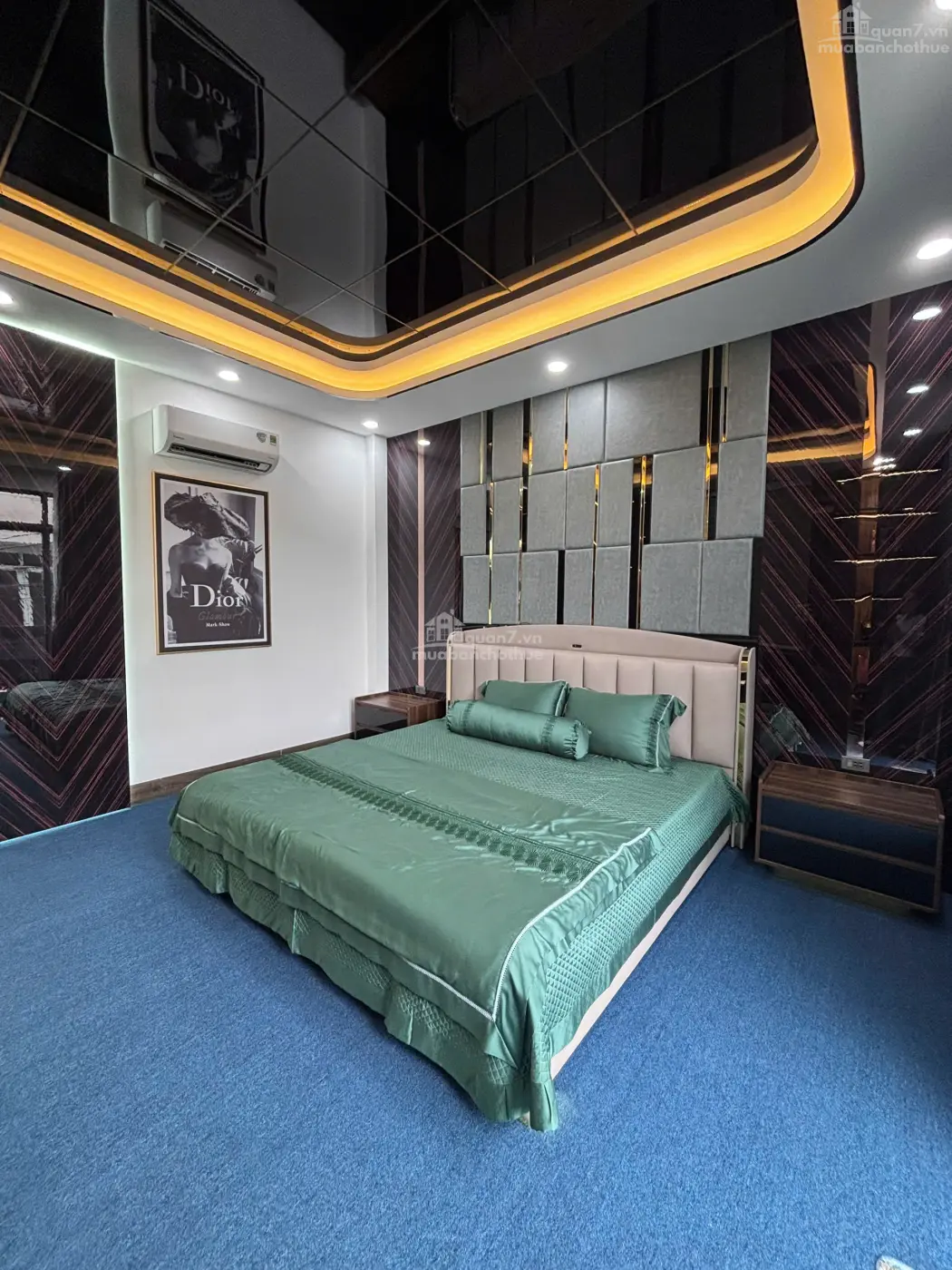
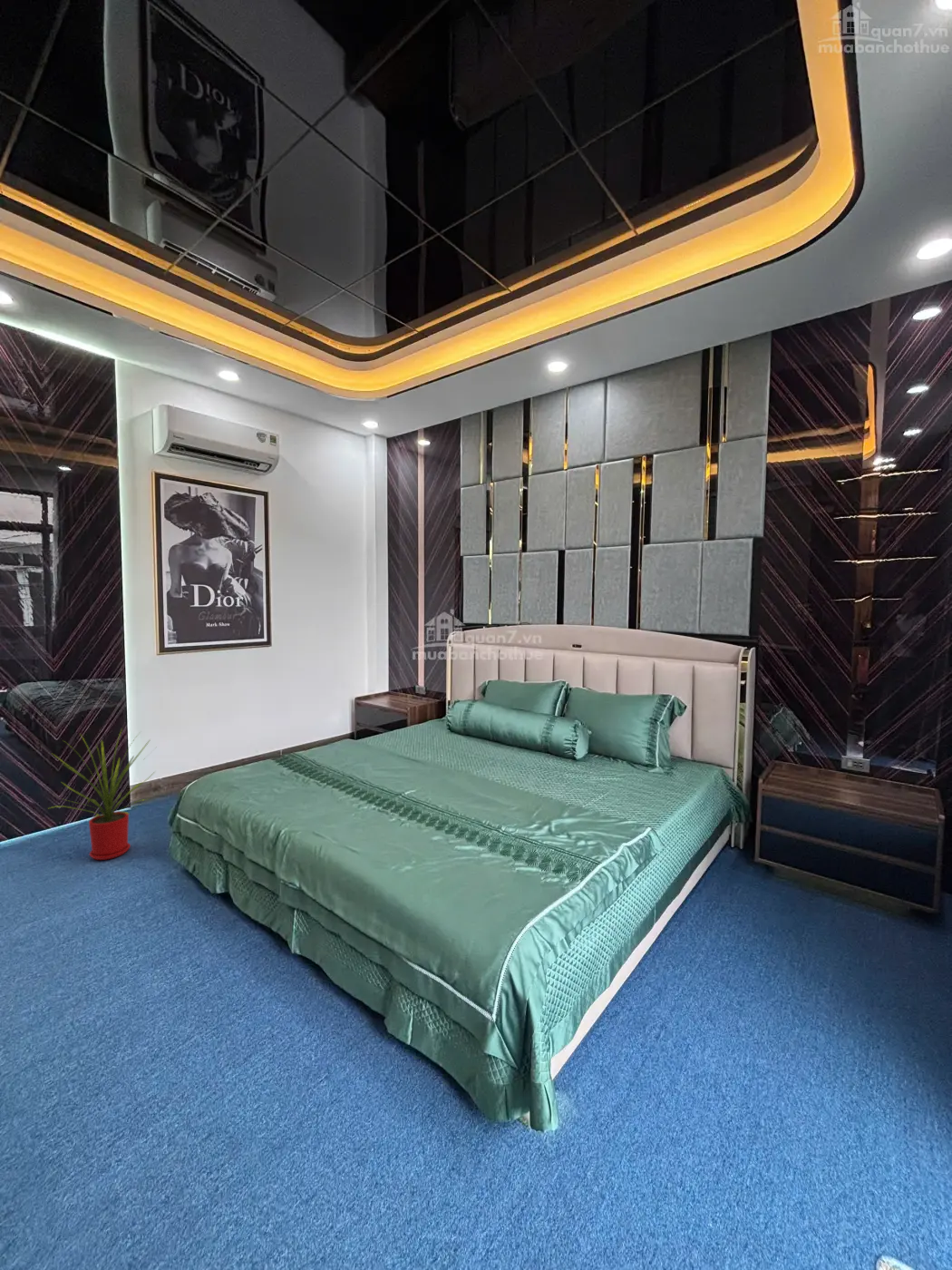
+ house plant (109, 796)
